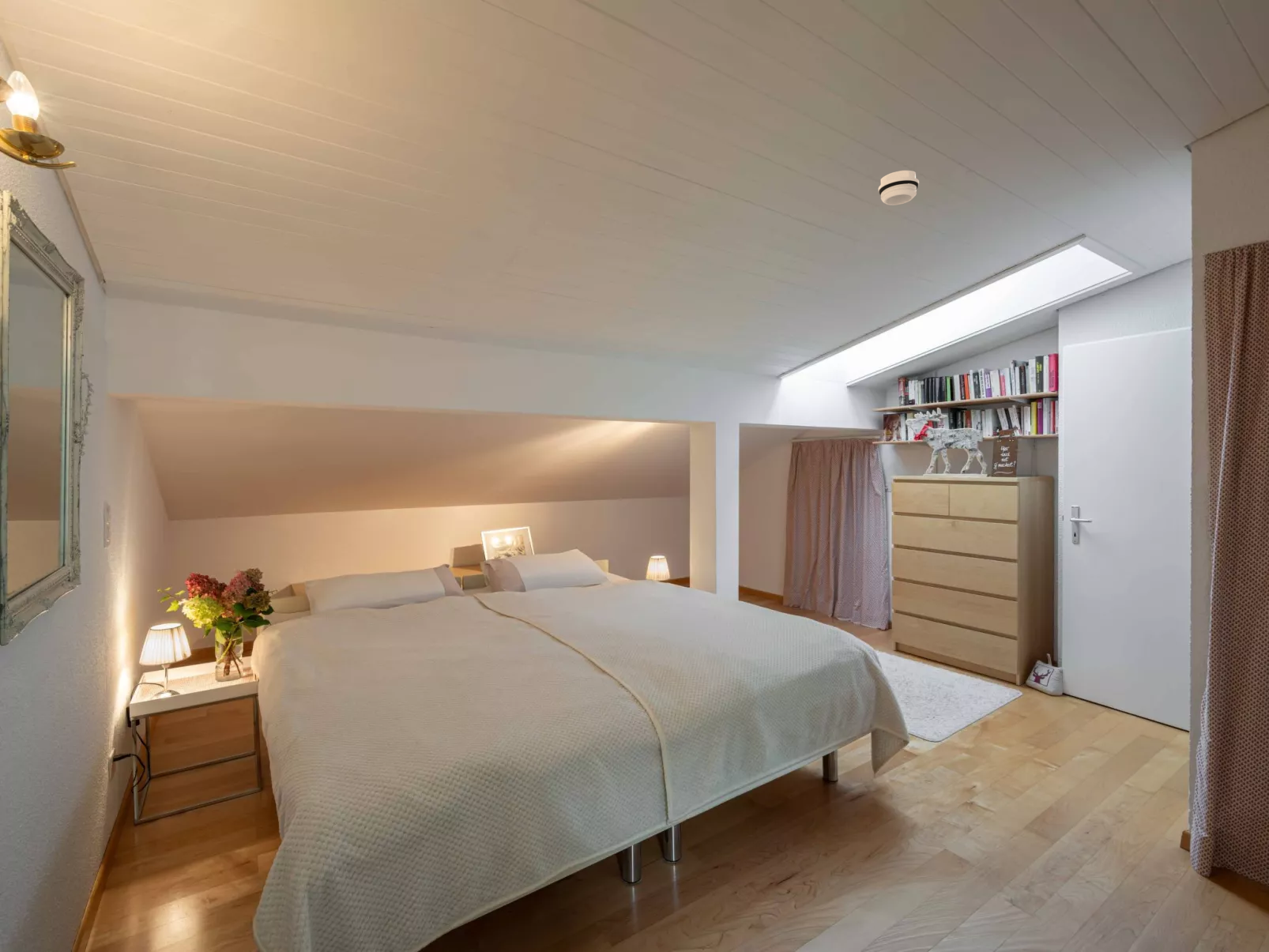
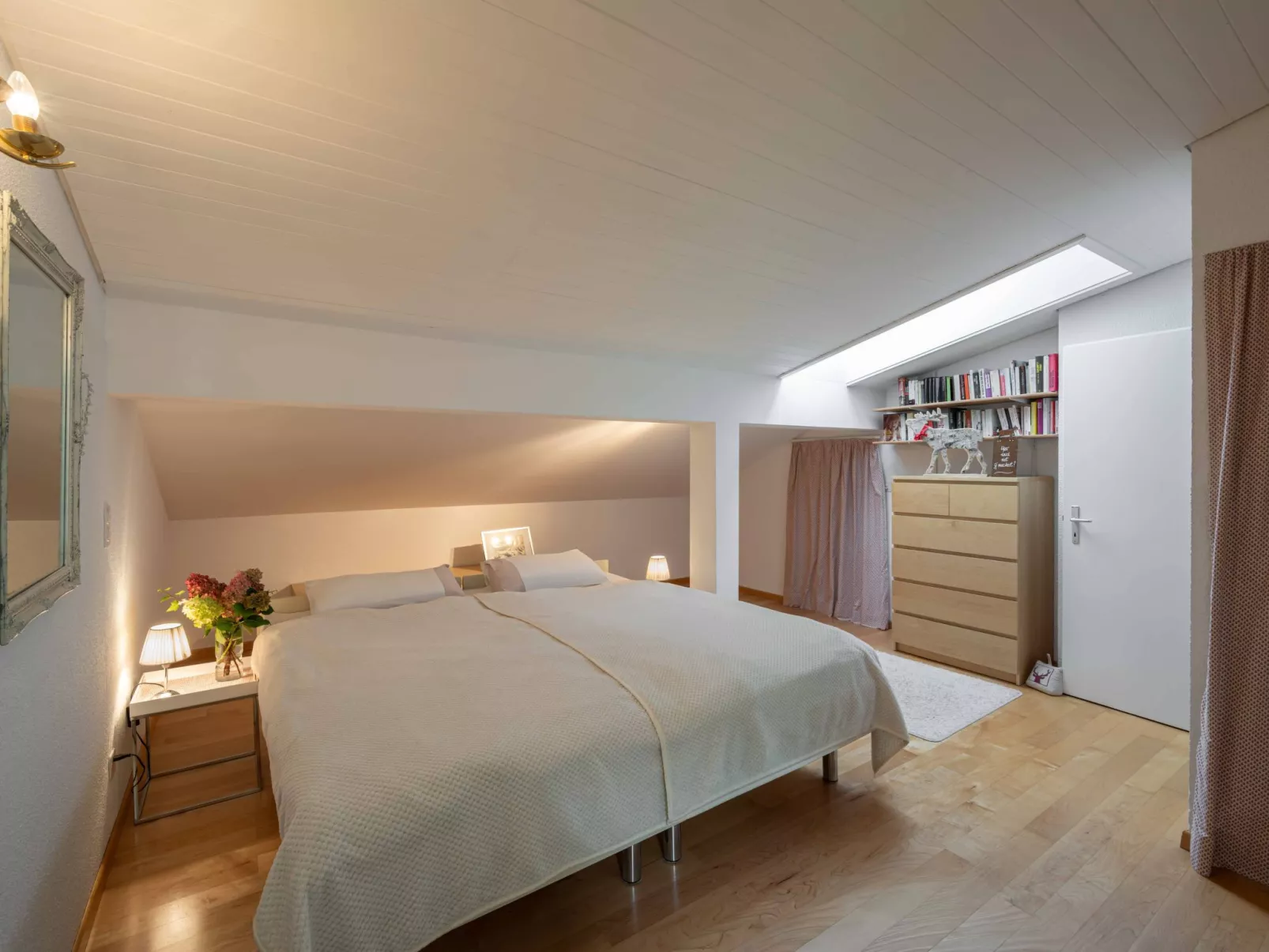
- smoke detector (898, 188)
